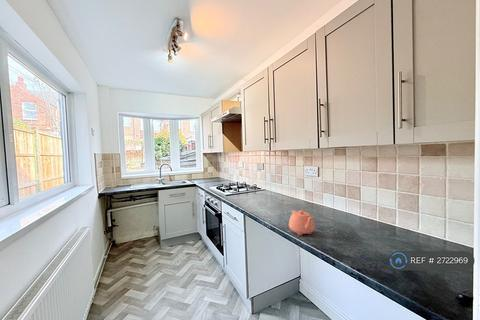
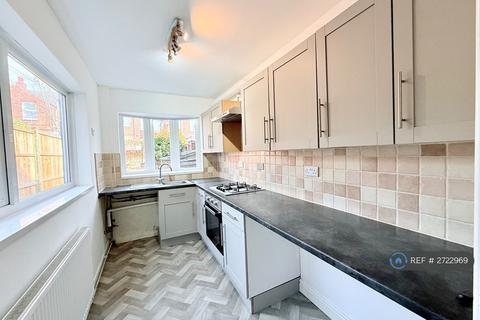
- teapot (302, 221)
